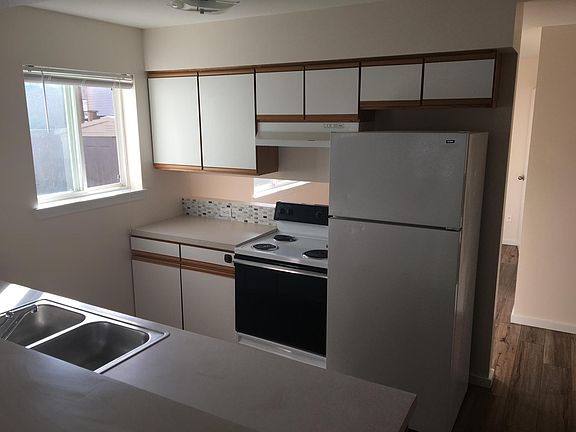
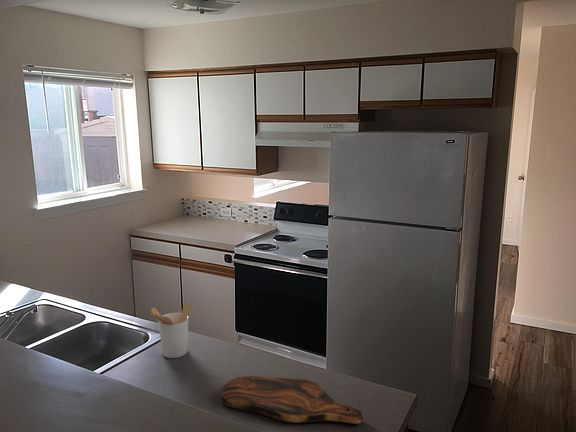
+ cutting board (291, 398)
+ utensil holder (170, 330)
